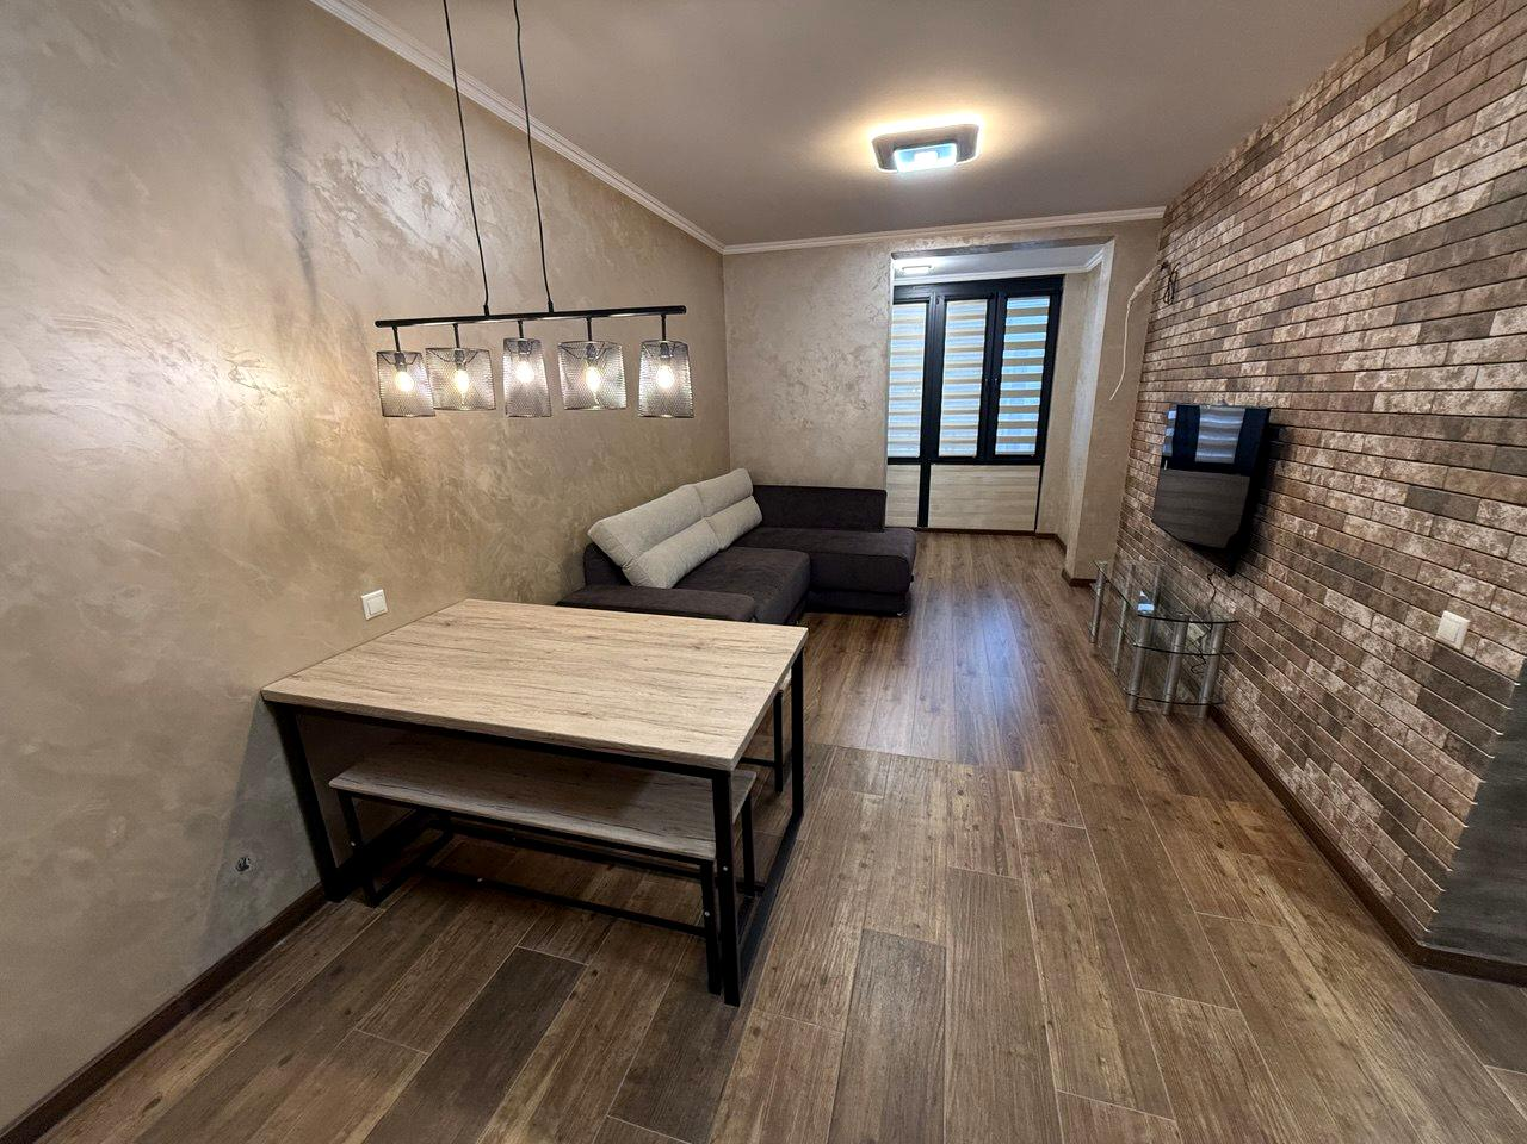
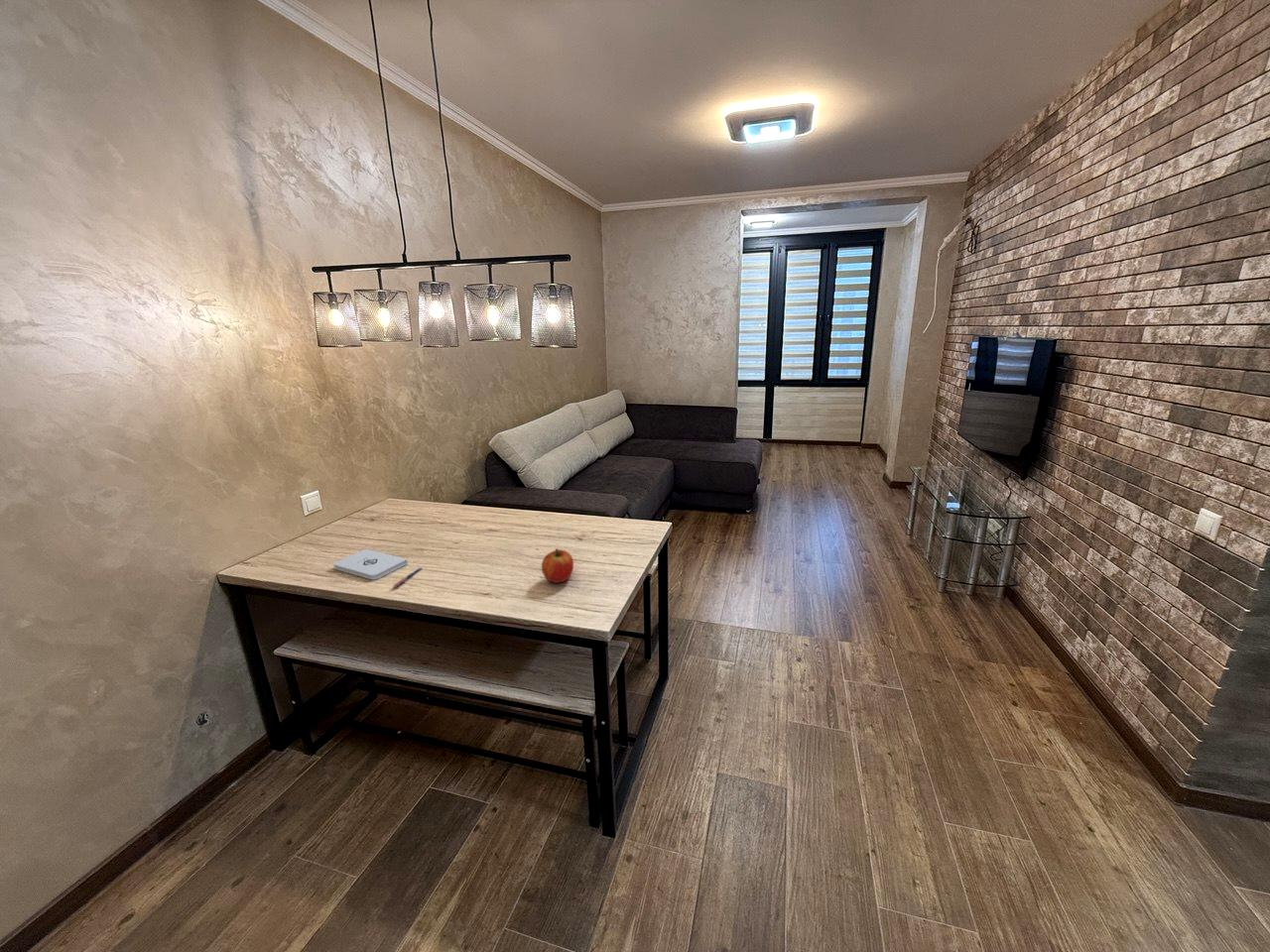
+ apple (558, 564)
+ pen (408, 576)
+ notepad (369, 563)
